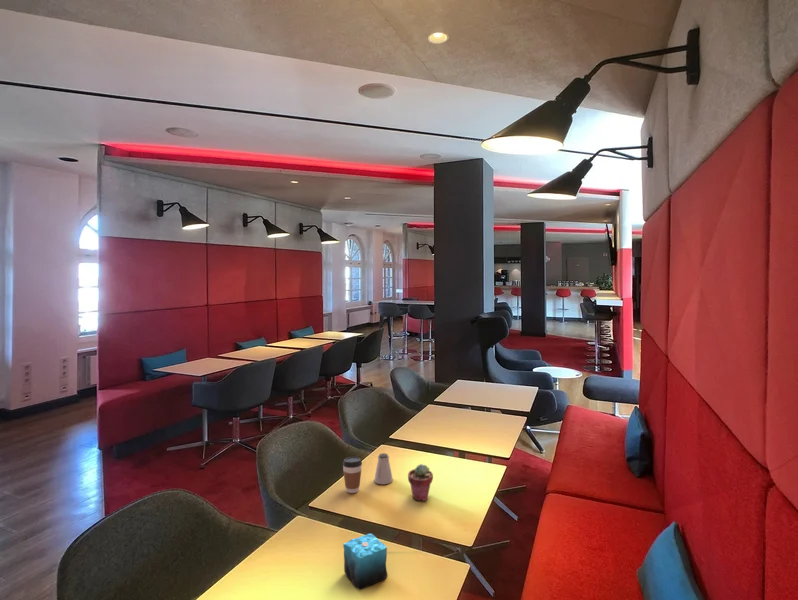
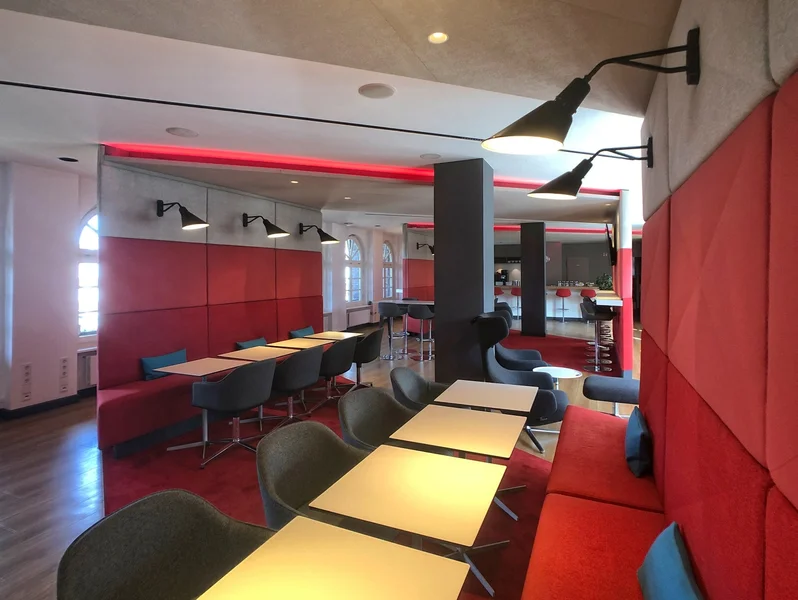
- candle (365, 553)
- saltshaker (383, 467)
- coffee cup (352, 474)
- potted succulent (420, 480)
